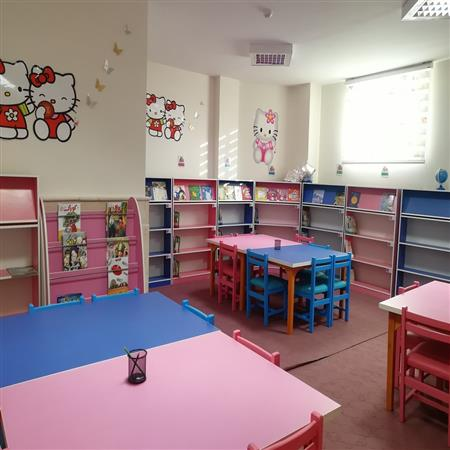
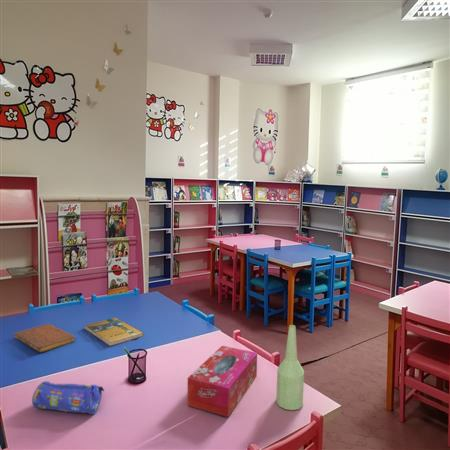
+ notebook (44, 337)
+ tissue box (224, 377)
+ pencil case (68, 396)
+ booklet (113, 330)
+ bottle (290, 364)
